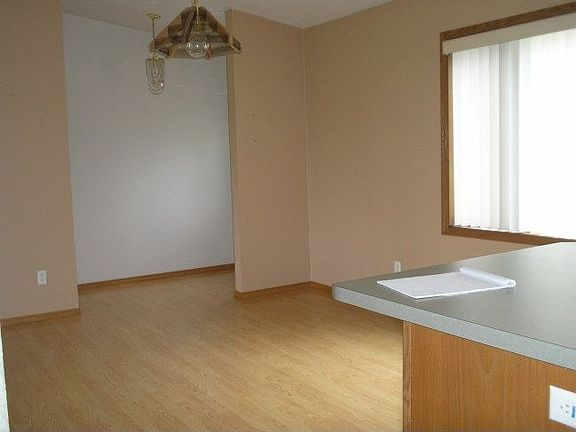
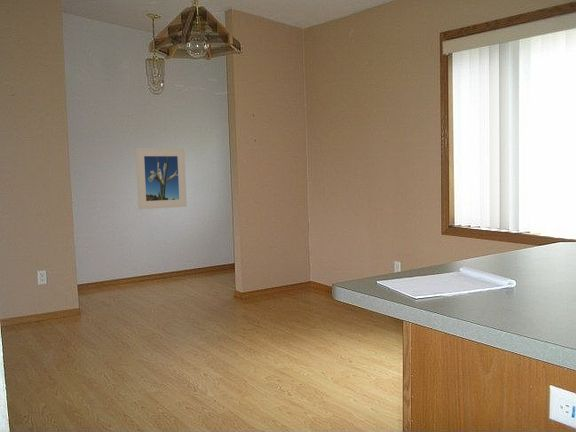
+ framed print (161, 178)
